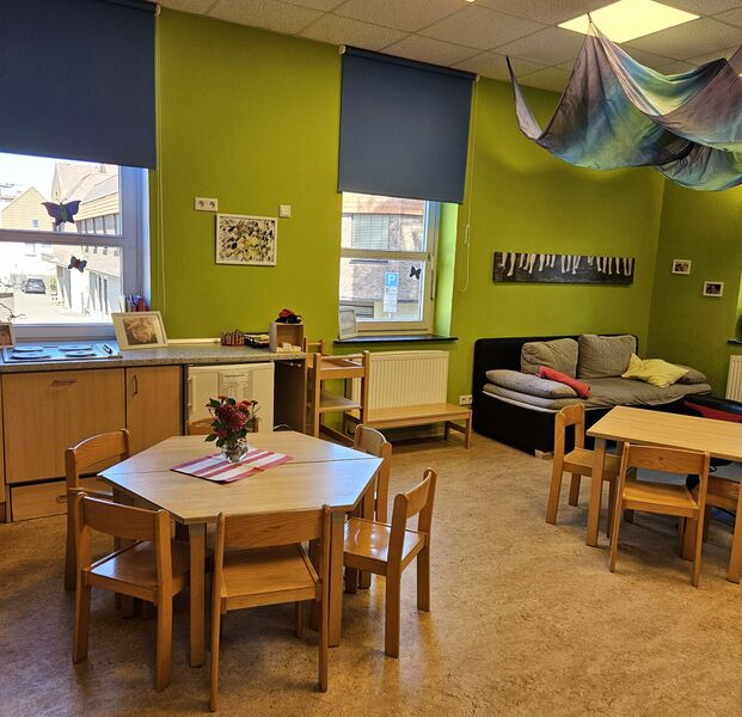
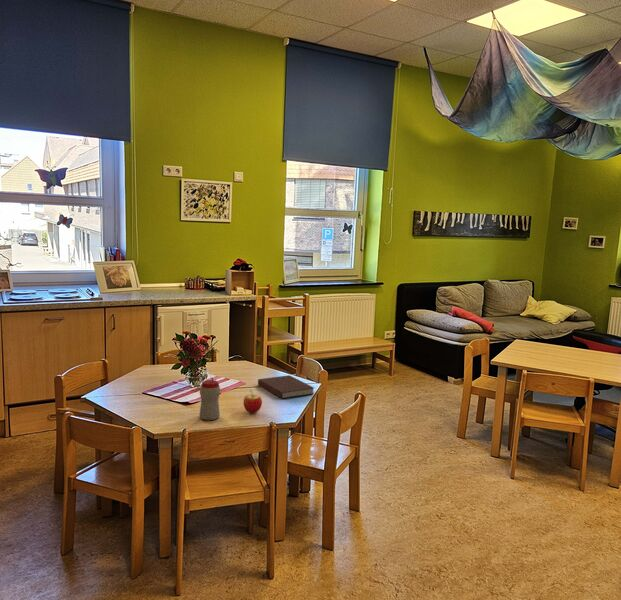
+ sippy cup (209, 397)
+ apple (252, 401)
+ notebook (285, 386)
